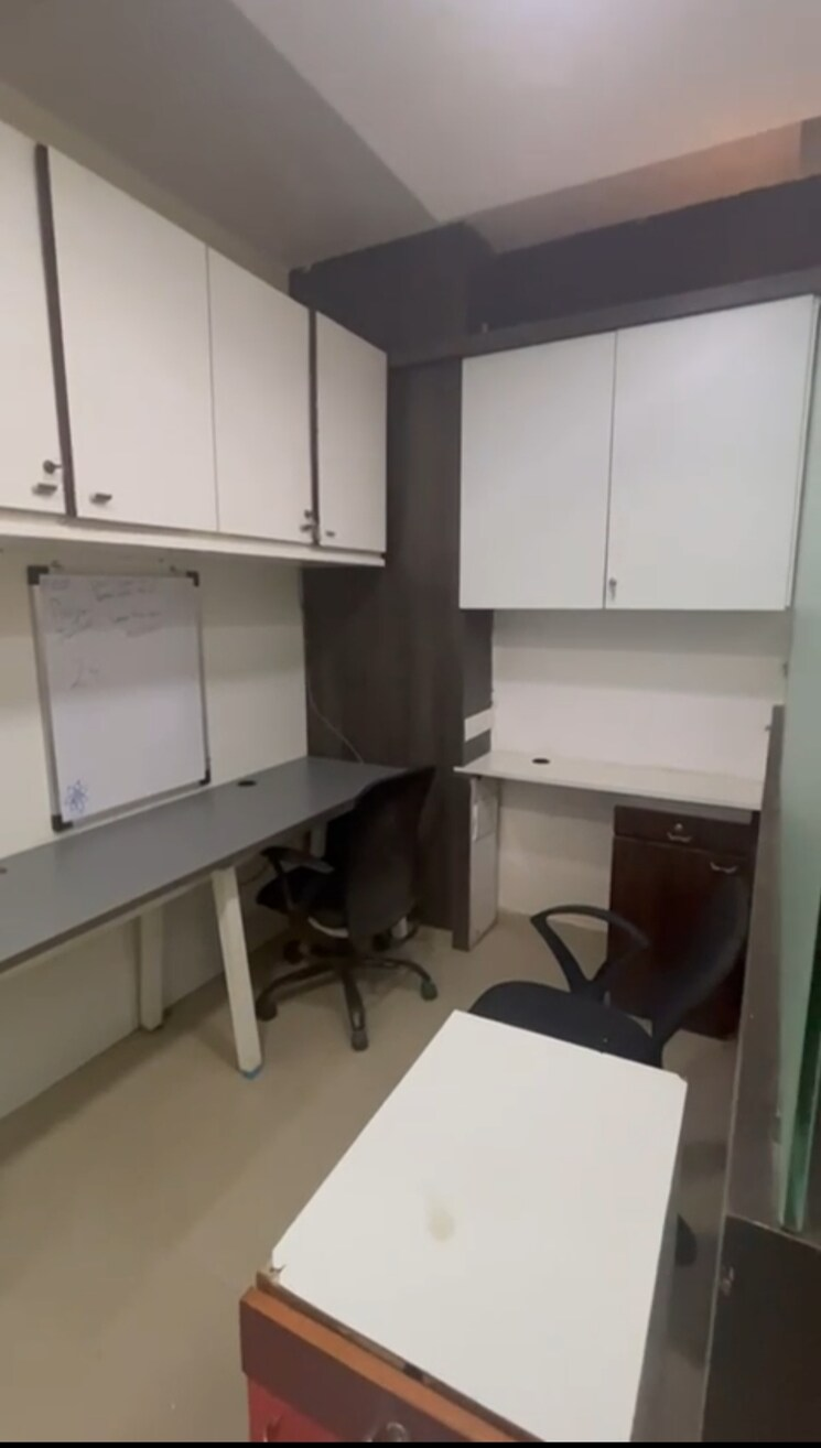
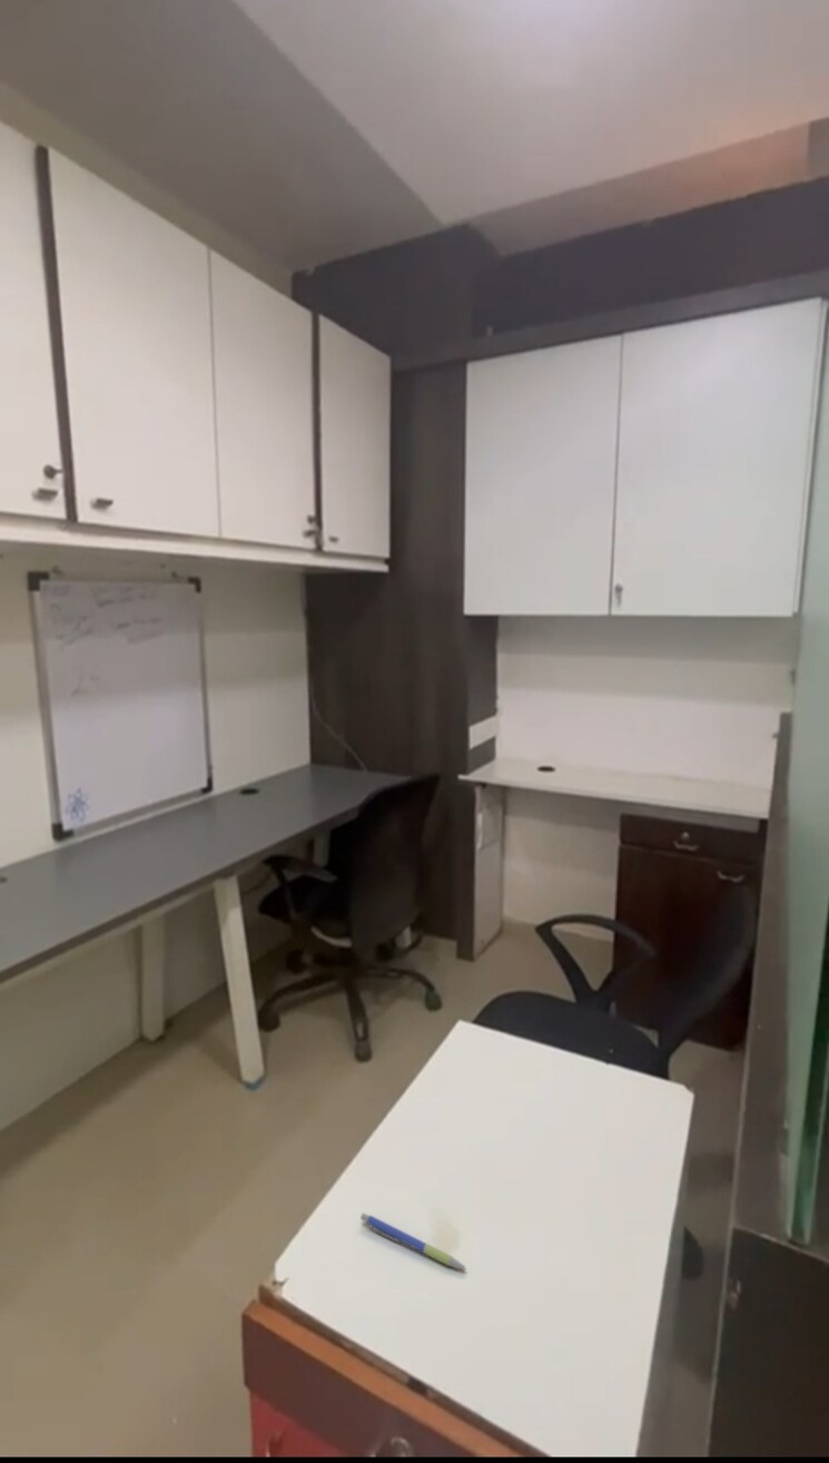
+ pen (412, 1241)
